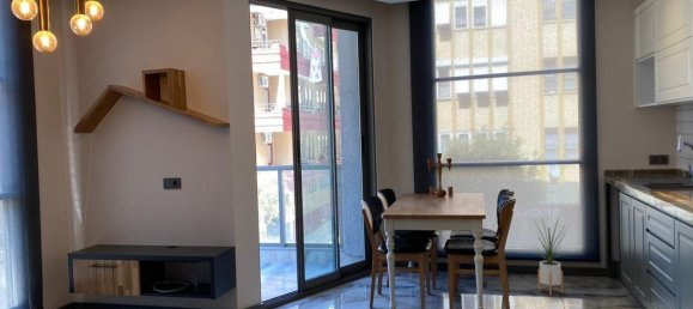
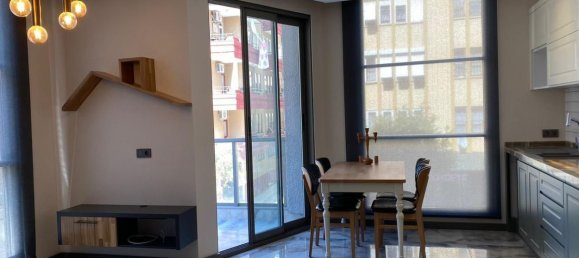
- house plant (548, 254)
